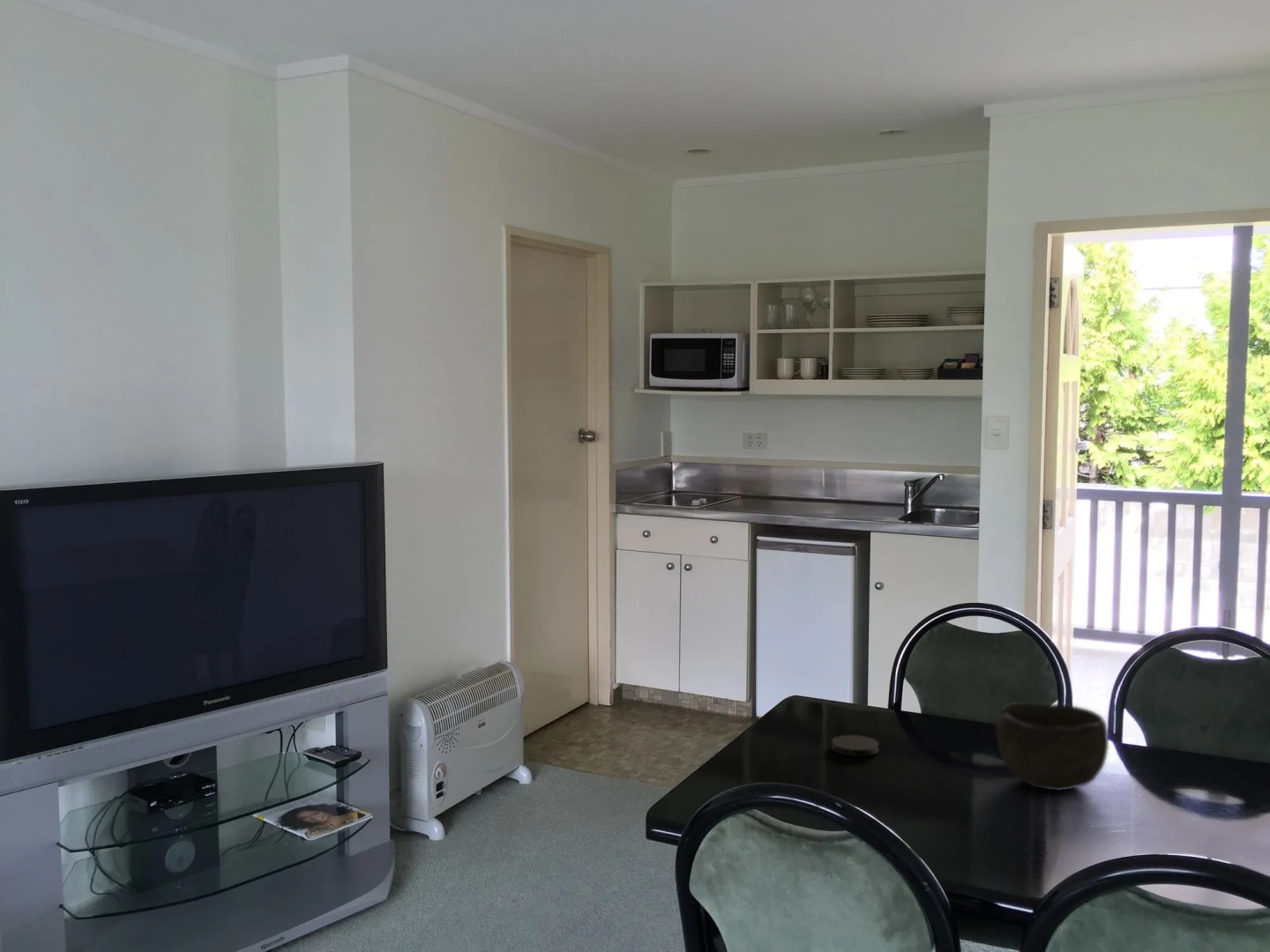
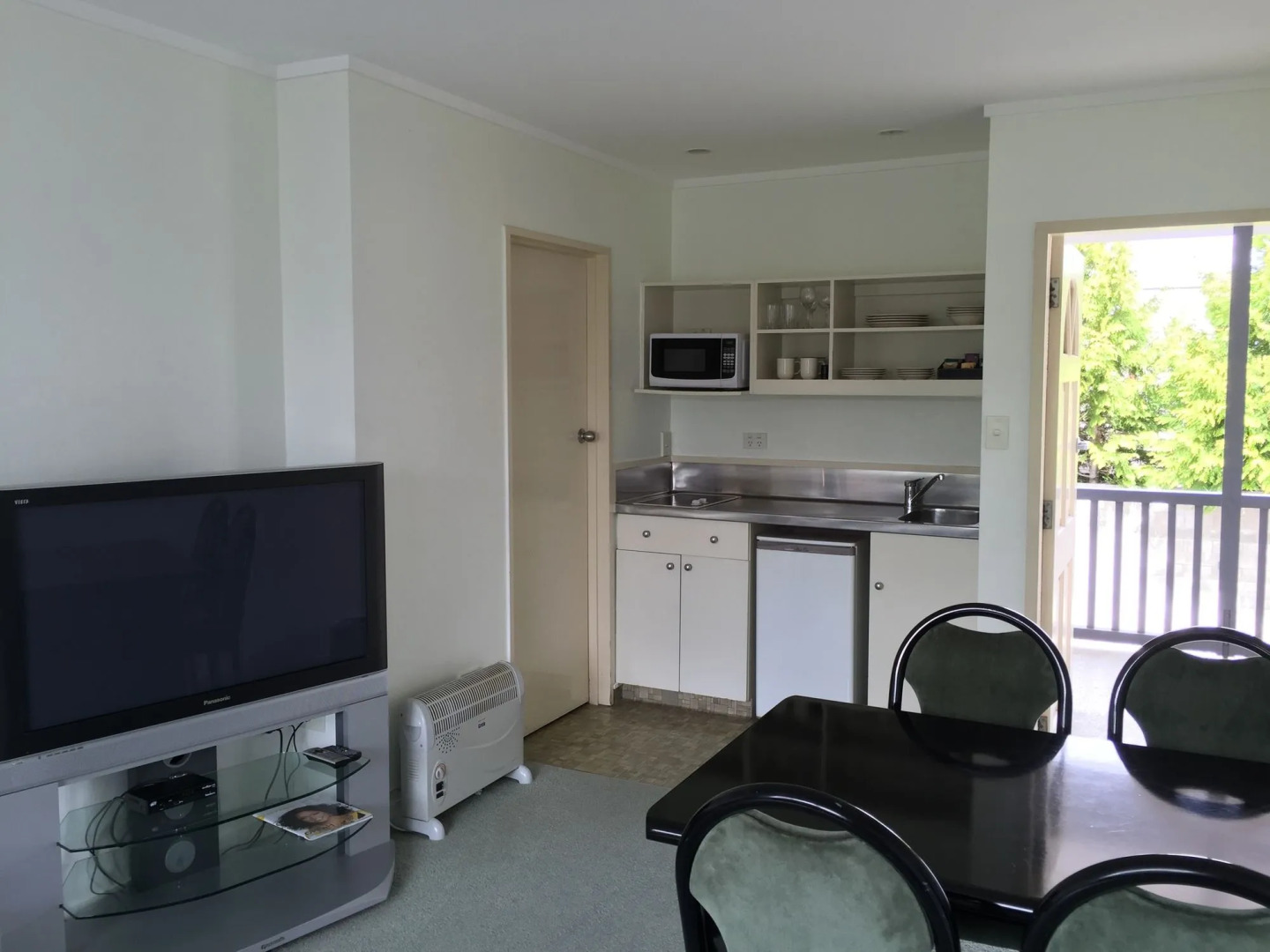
- coaster (855, 745)
- bowl (1050, 748)
